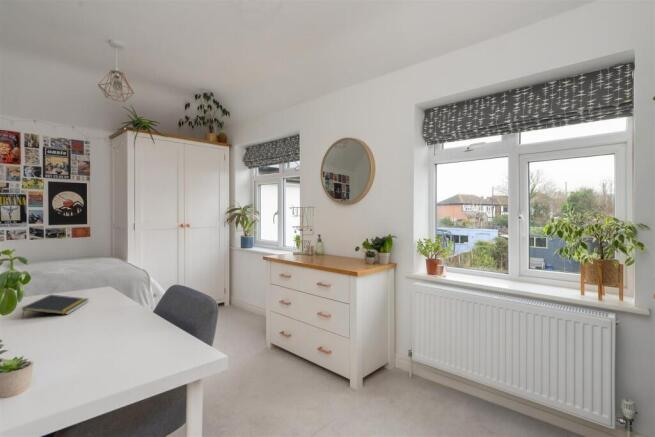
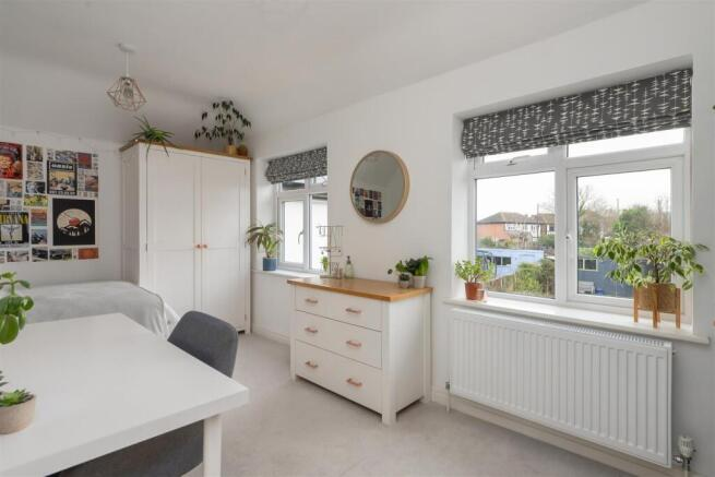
- notepad (58, 304)
